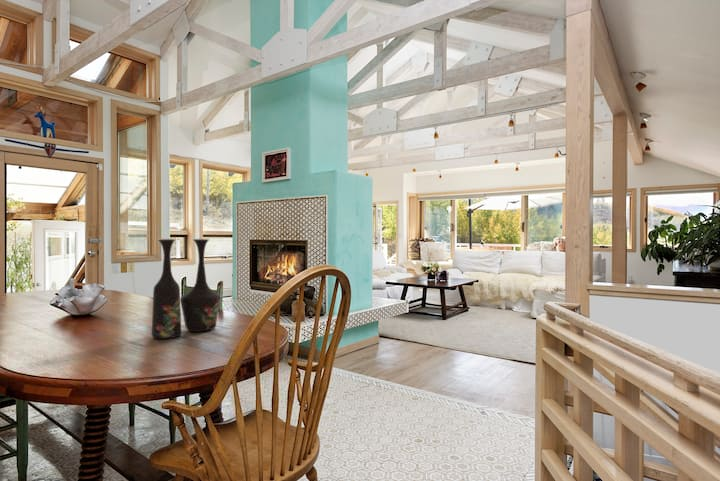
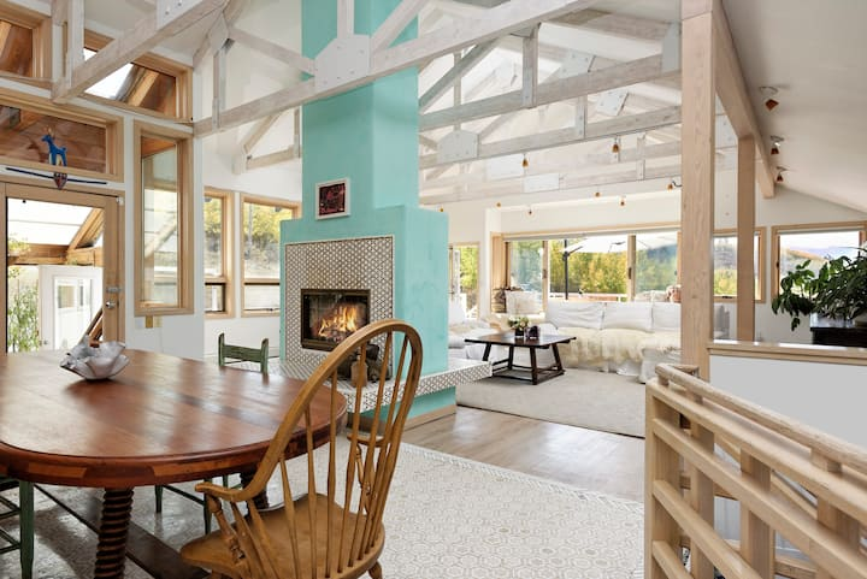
- vase (193, 287)
